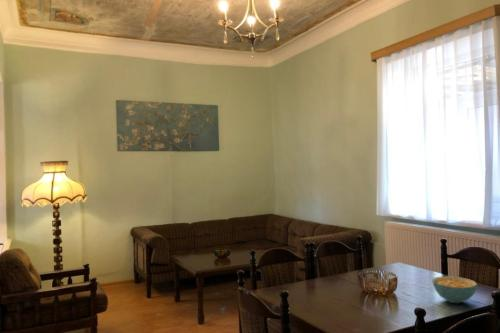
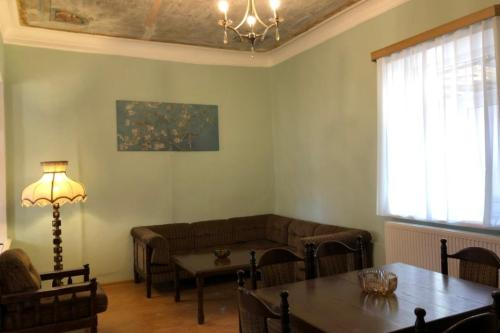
- cereal bowl (454, 291)
